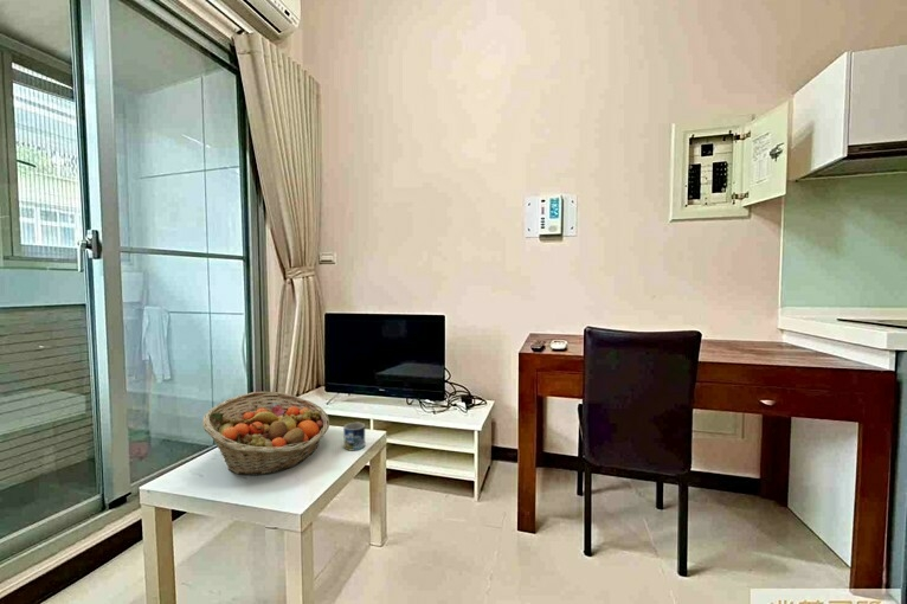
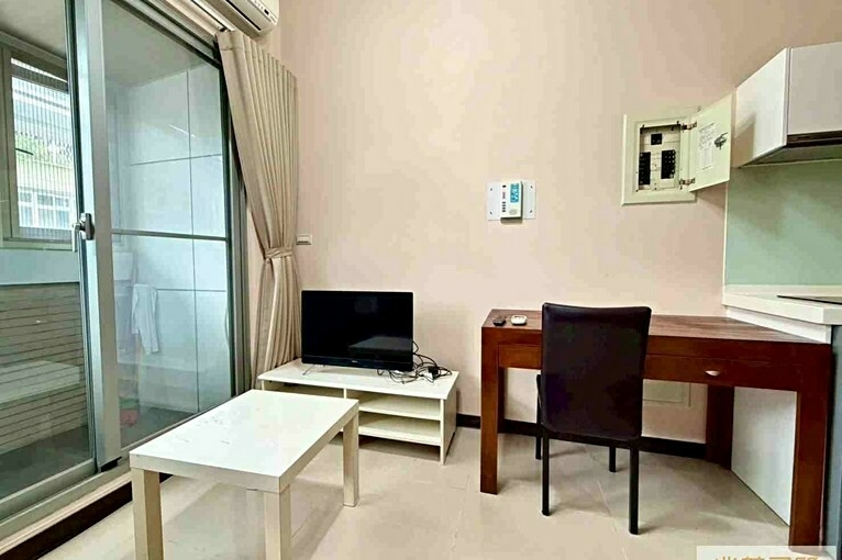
- mug (355, 433)
- fruit basket (270, 428)
